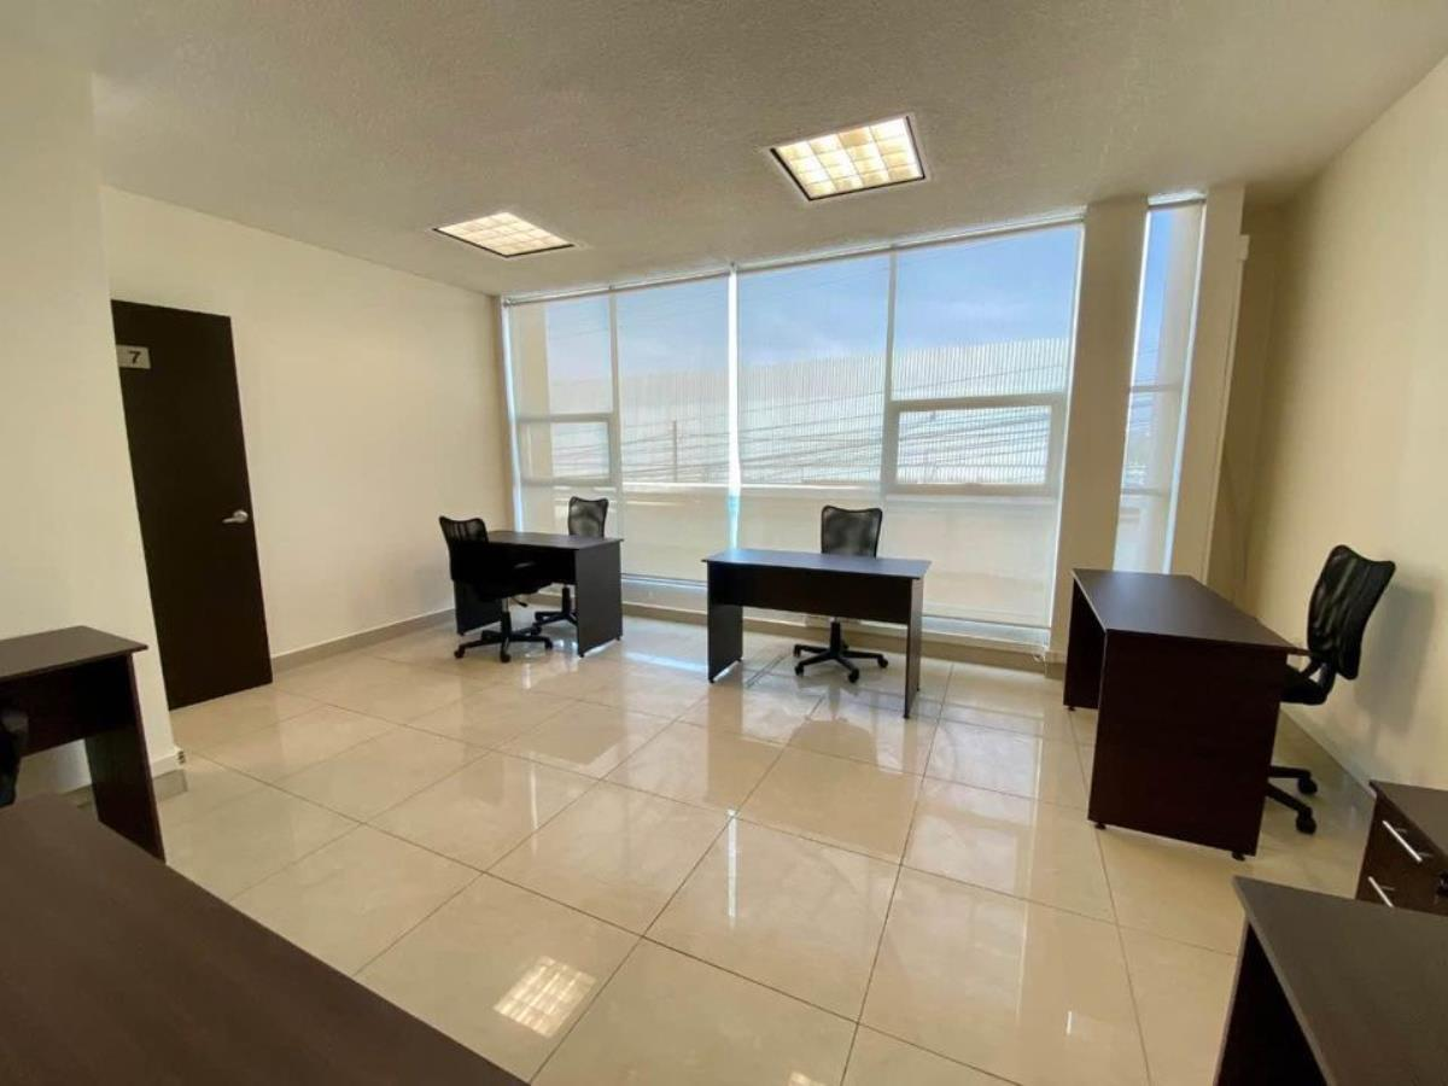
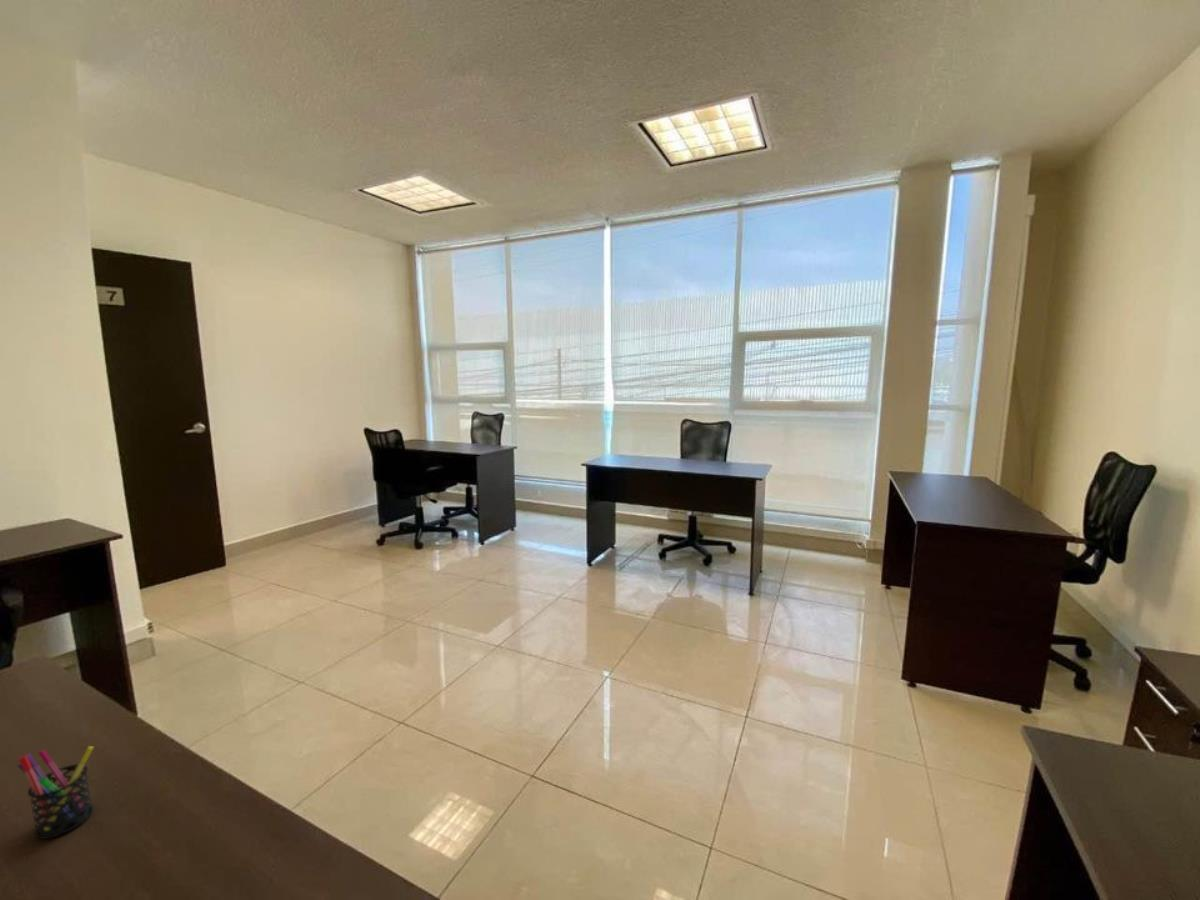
+ pen holder (54, 789)
